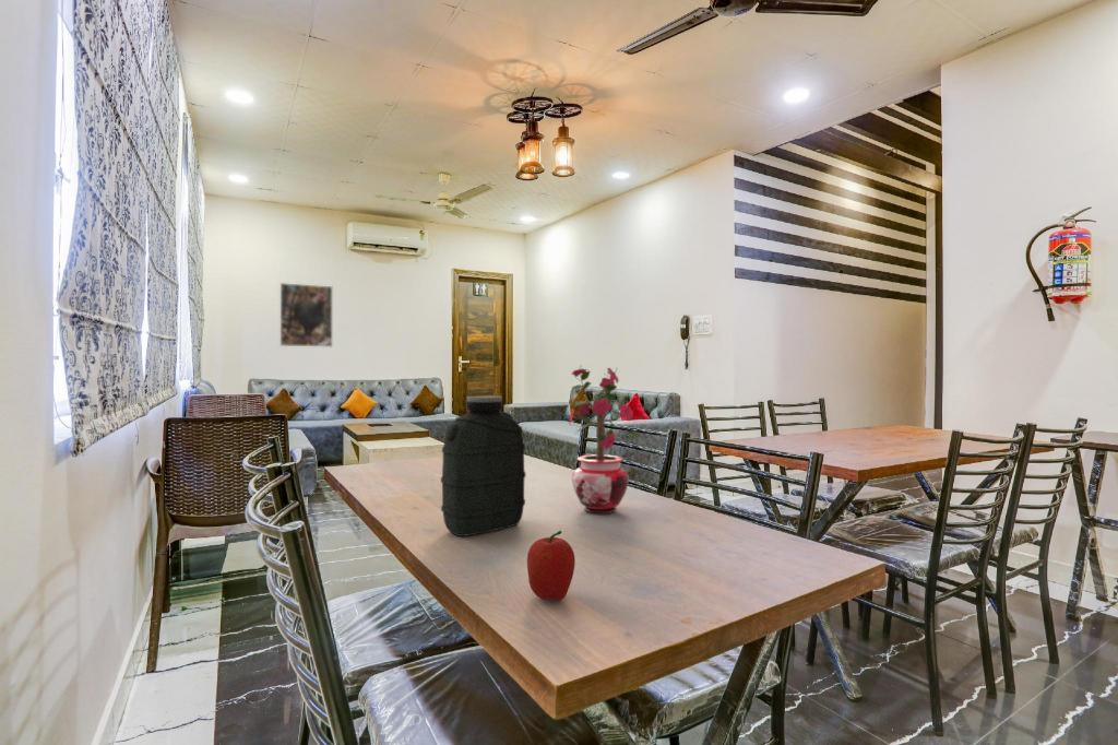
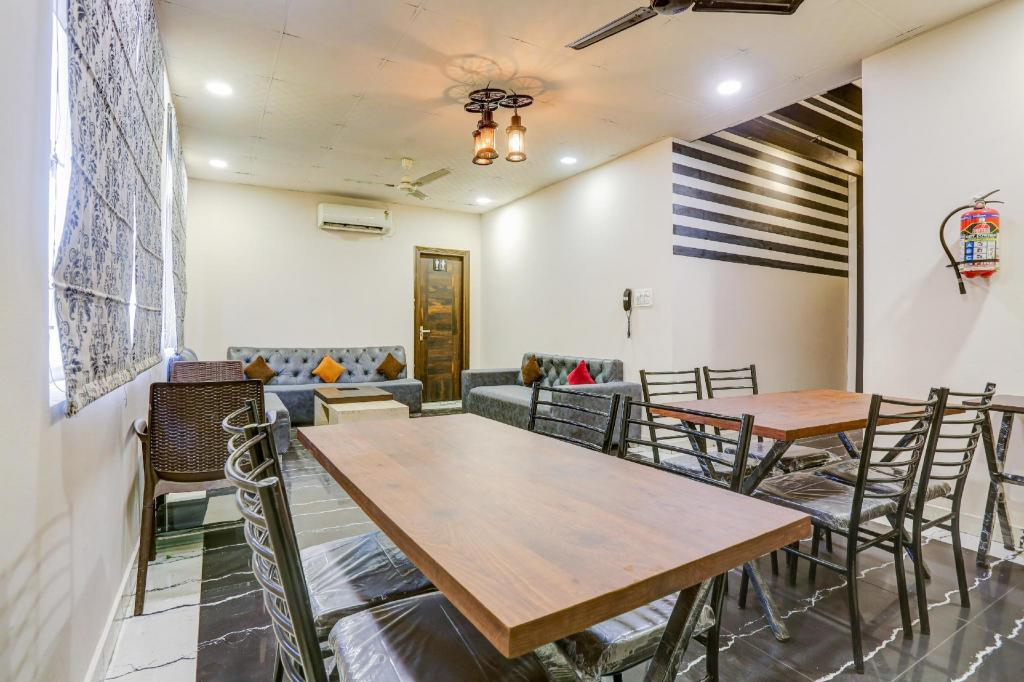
- potted plant (603, 436)
- fruit (550, 564)
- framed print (306, 316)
- water jug (484, 462)
